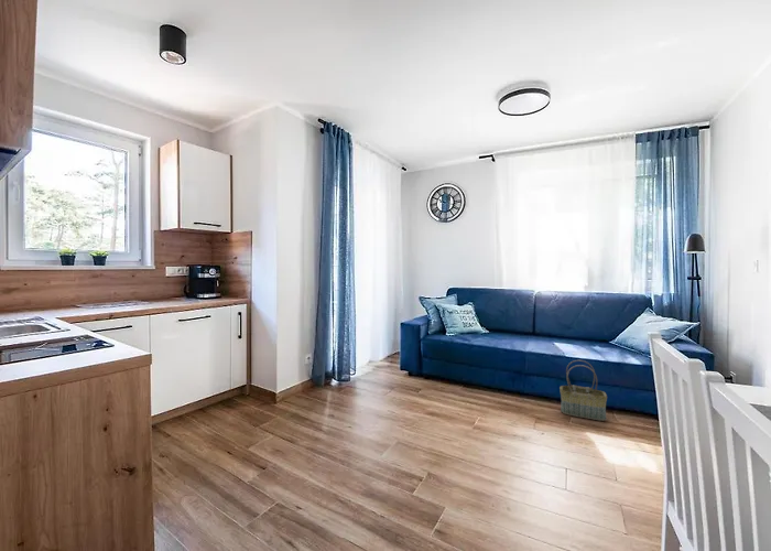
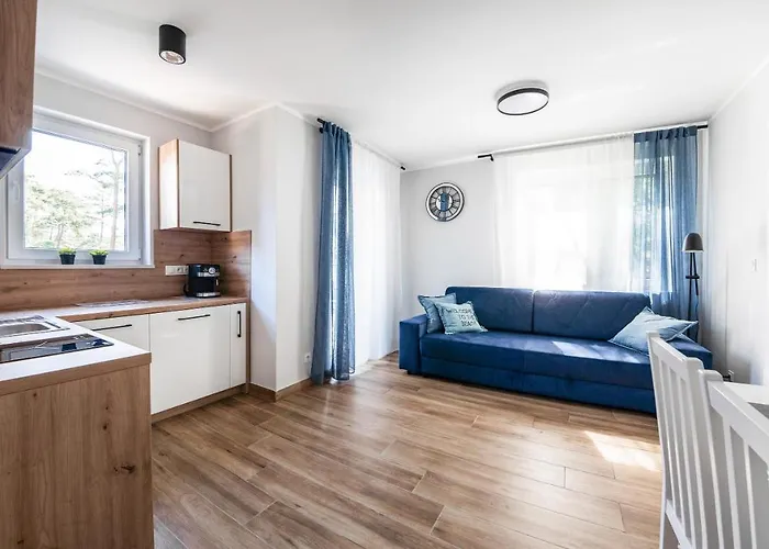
- basket (582, 388)
